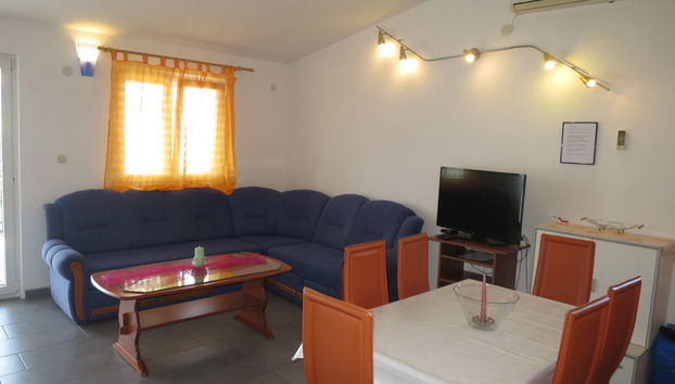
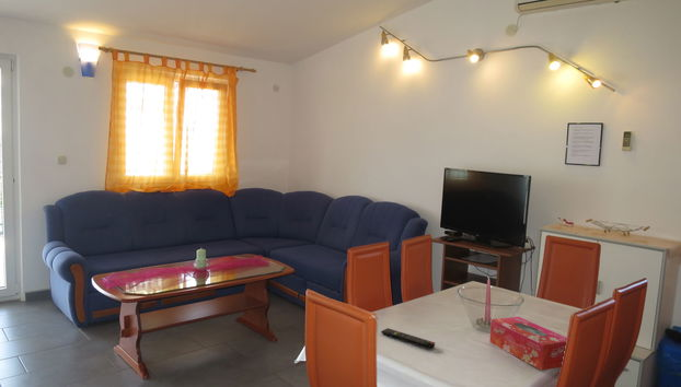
+ tissue box (529, 341)
+ remote control (407, 338)
